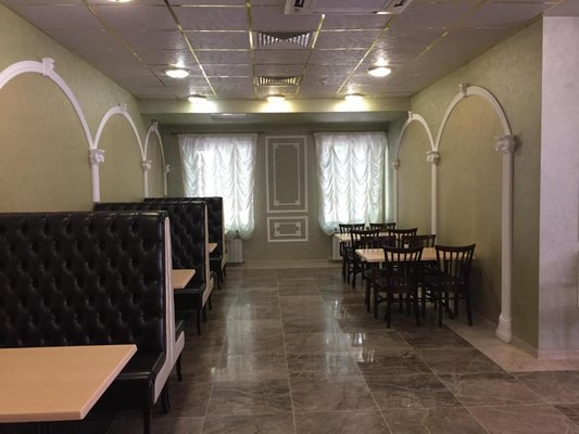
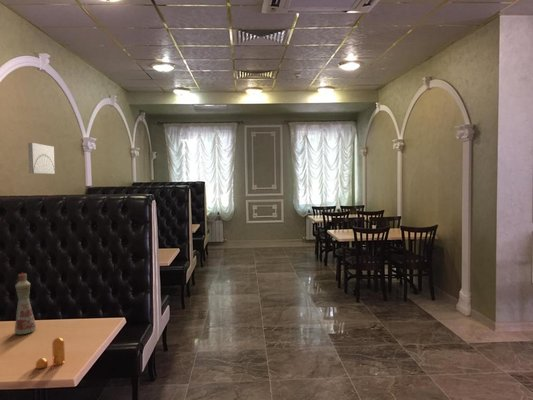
+ wall art (42, 159)
+ pepper shaker (52, 351)
+ bottle (24, 302)
